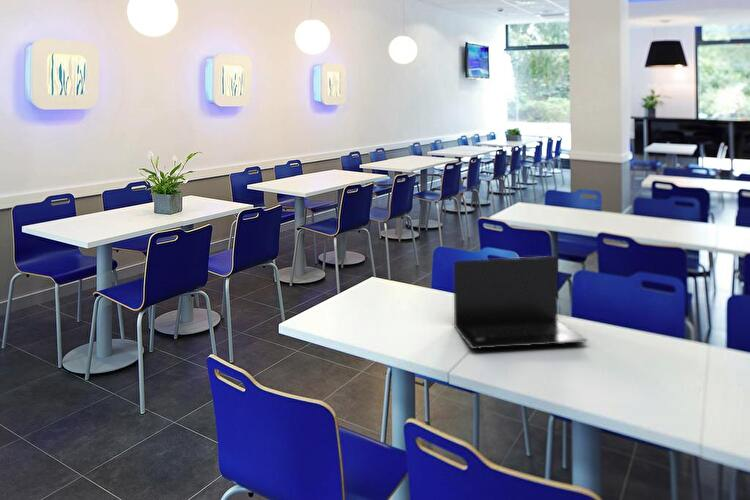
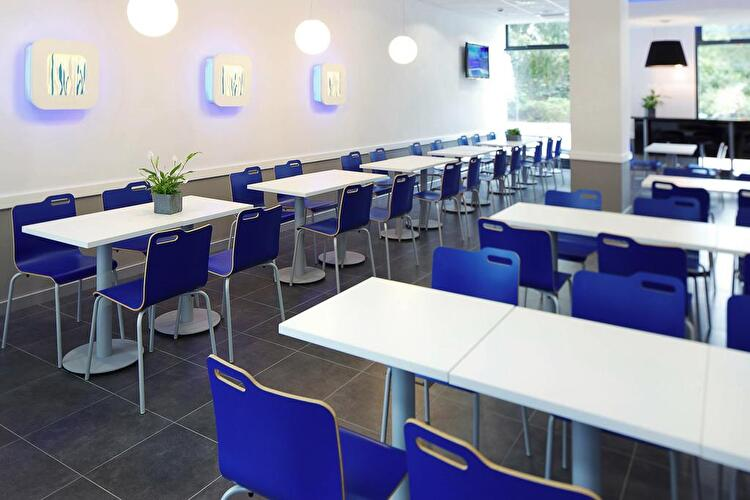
- laptop (517, 300)
